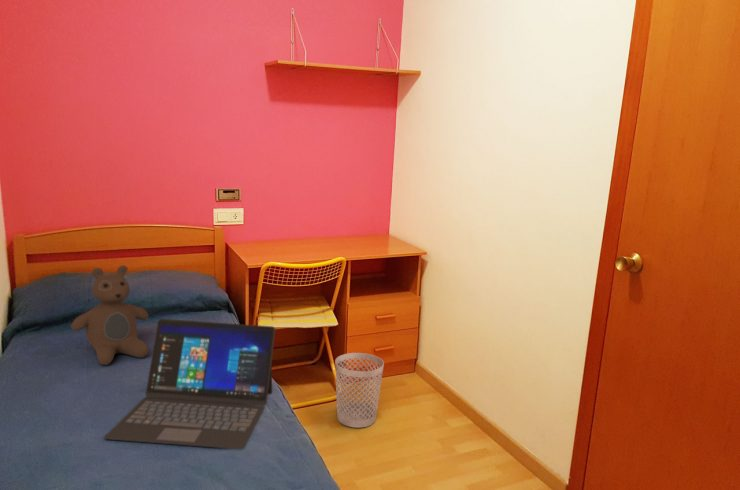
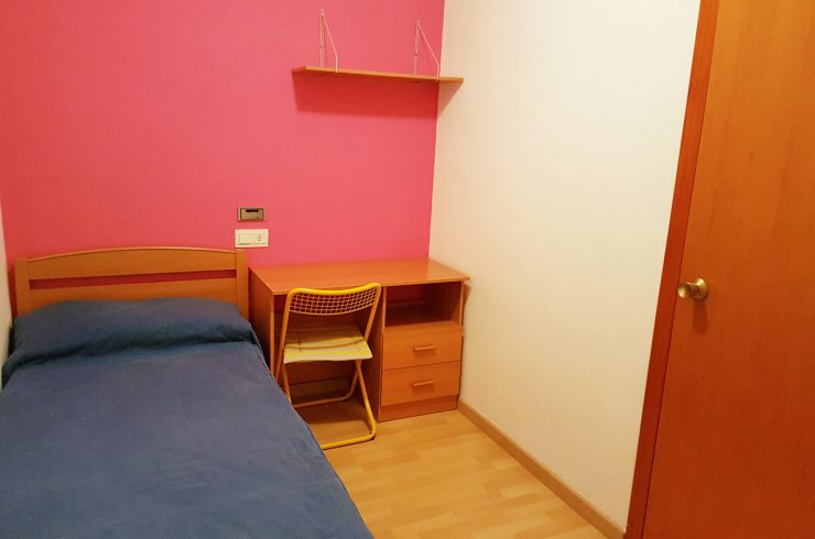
- laptop (197, 377)
- teddy bear (115, 312)
- wastebasket (358, 390)
